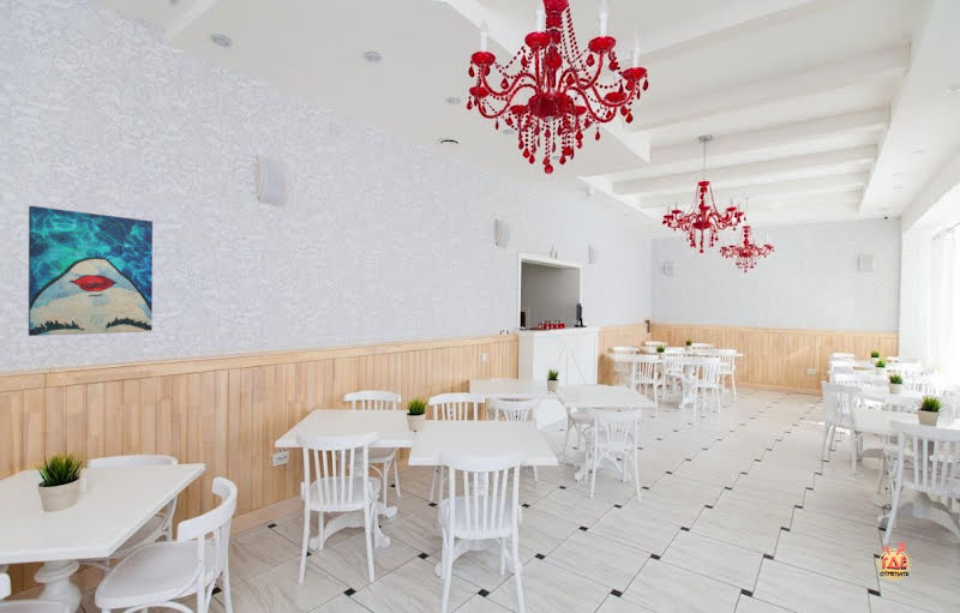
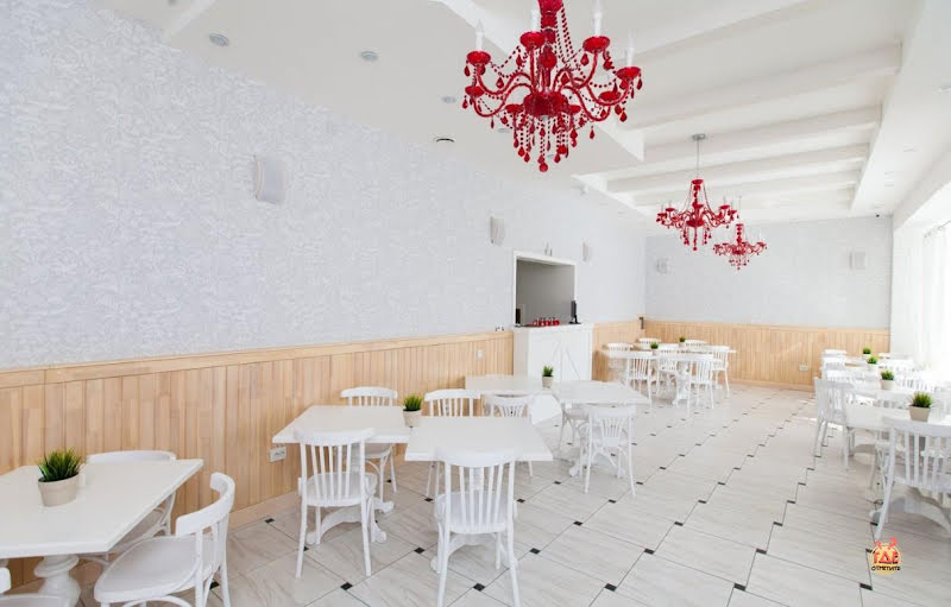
- wall art (95, 274)
